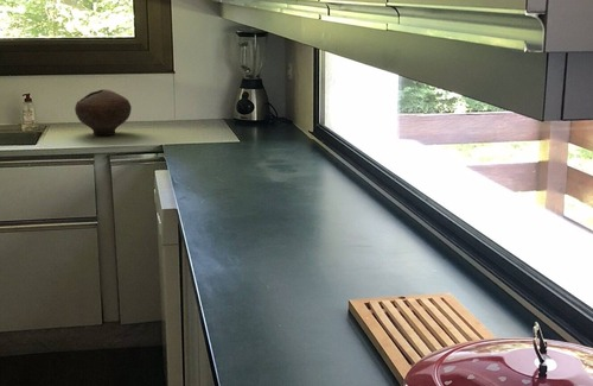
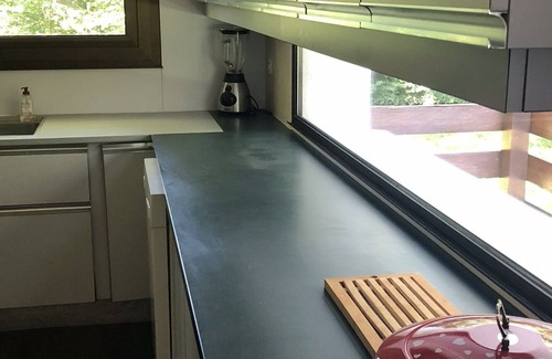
- bowl (103, 112)
